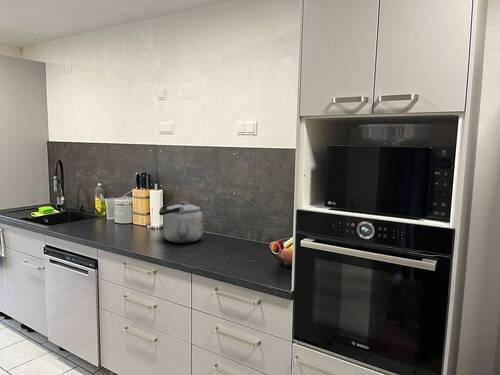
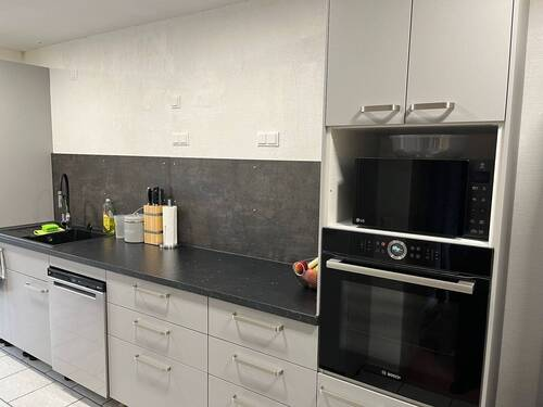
- kettle (181, 221)
